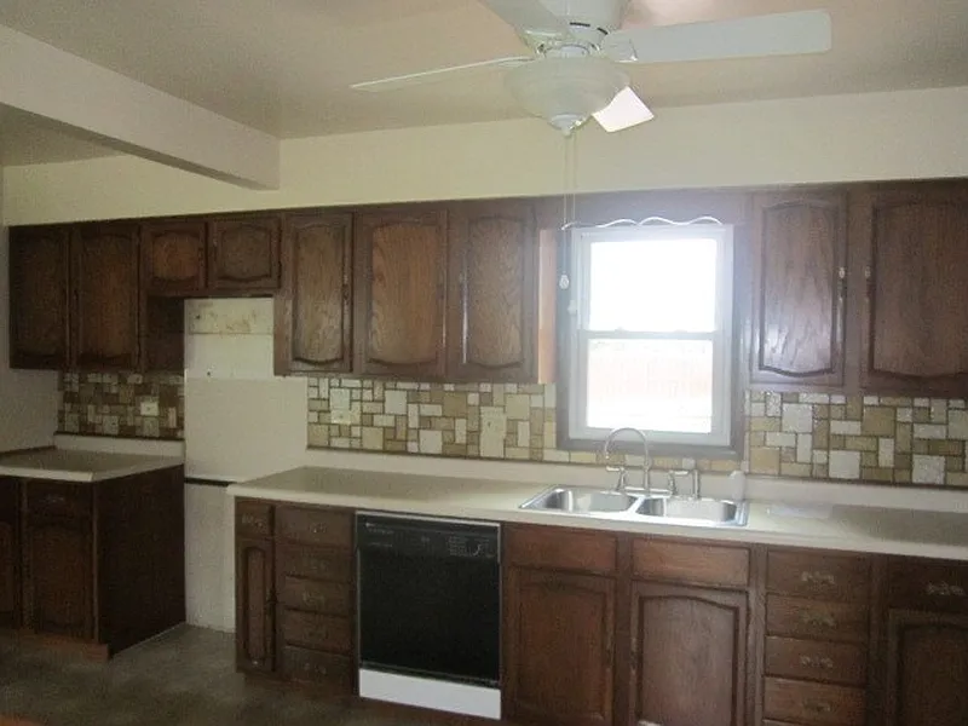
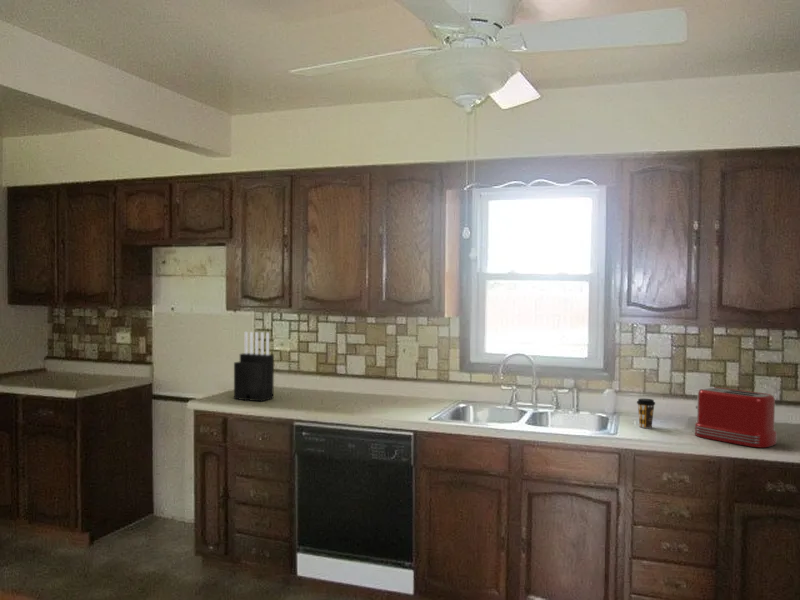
+ knife block (252, 365)
+ coffee cup (645, 413)
+ toaster (735, 415)
